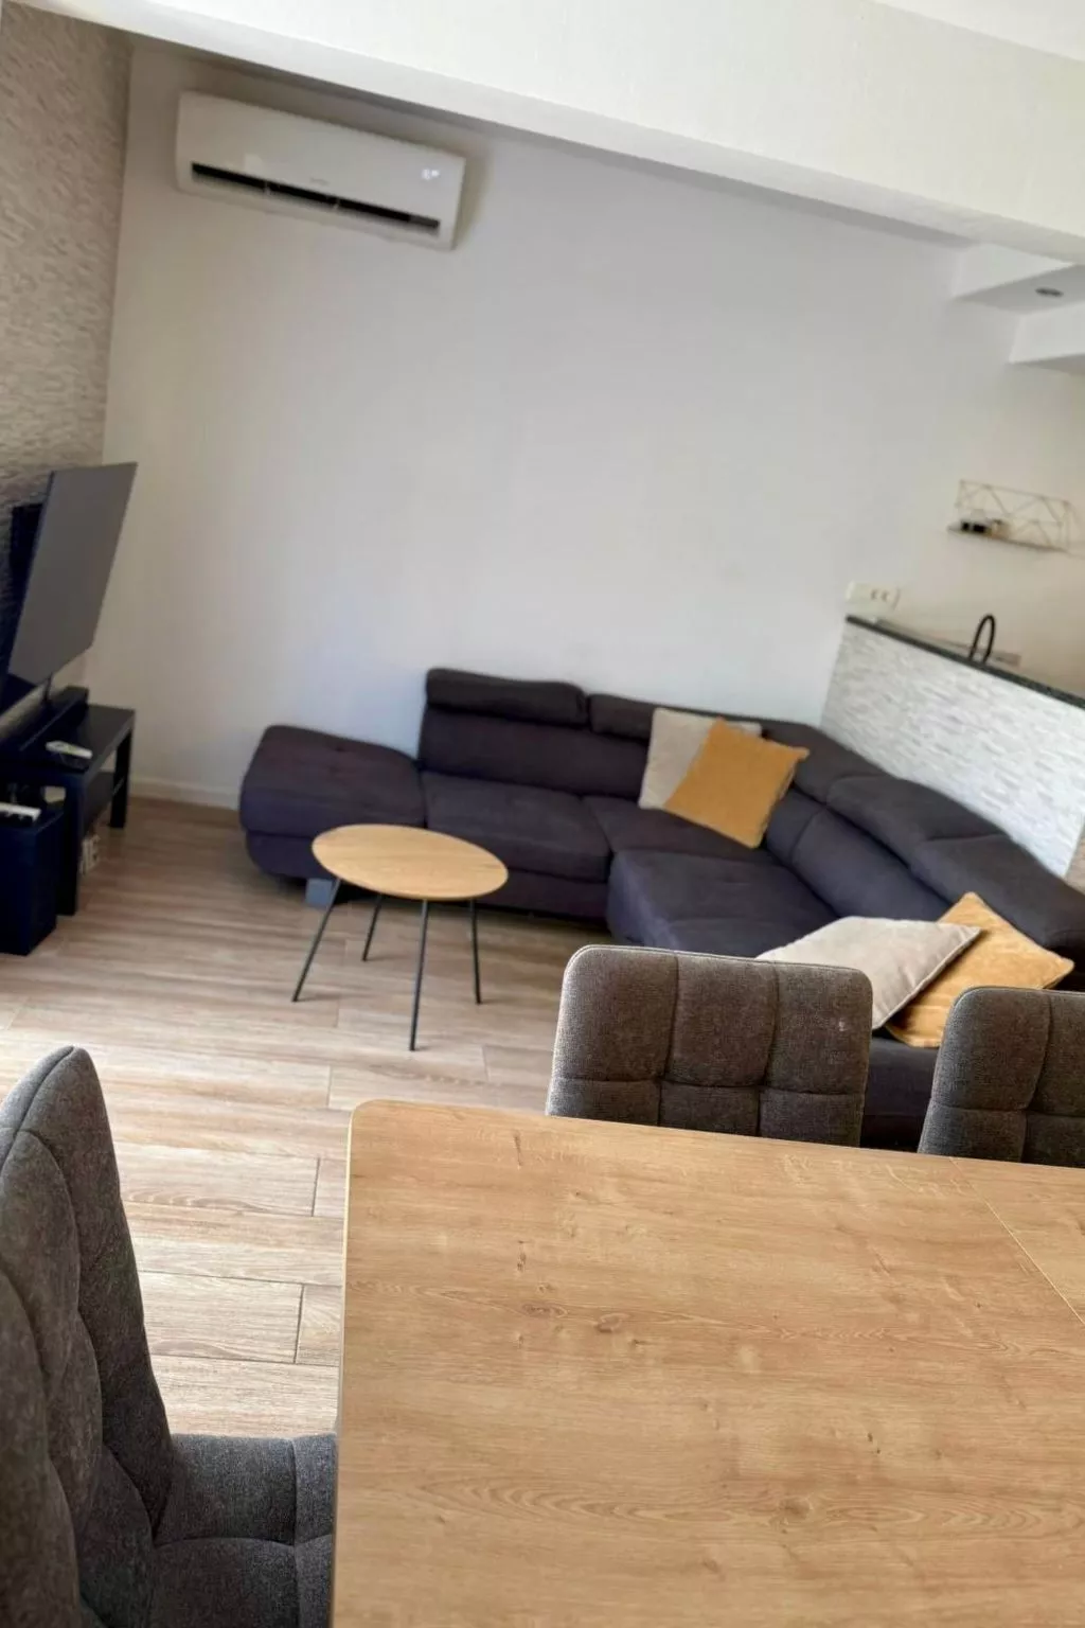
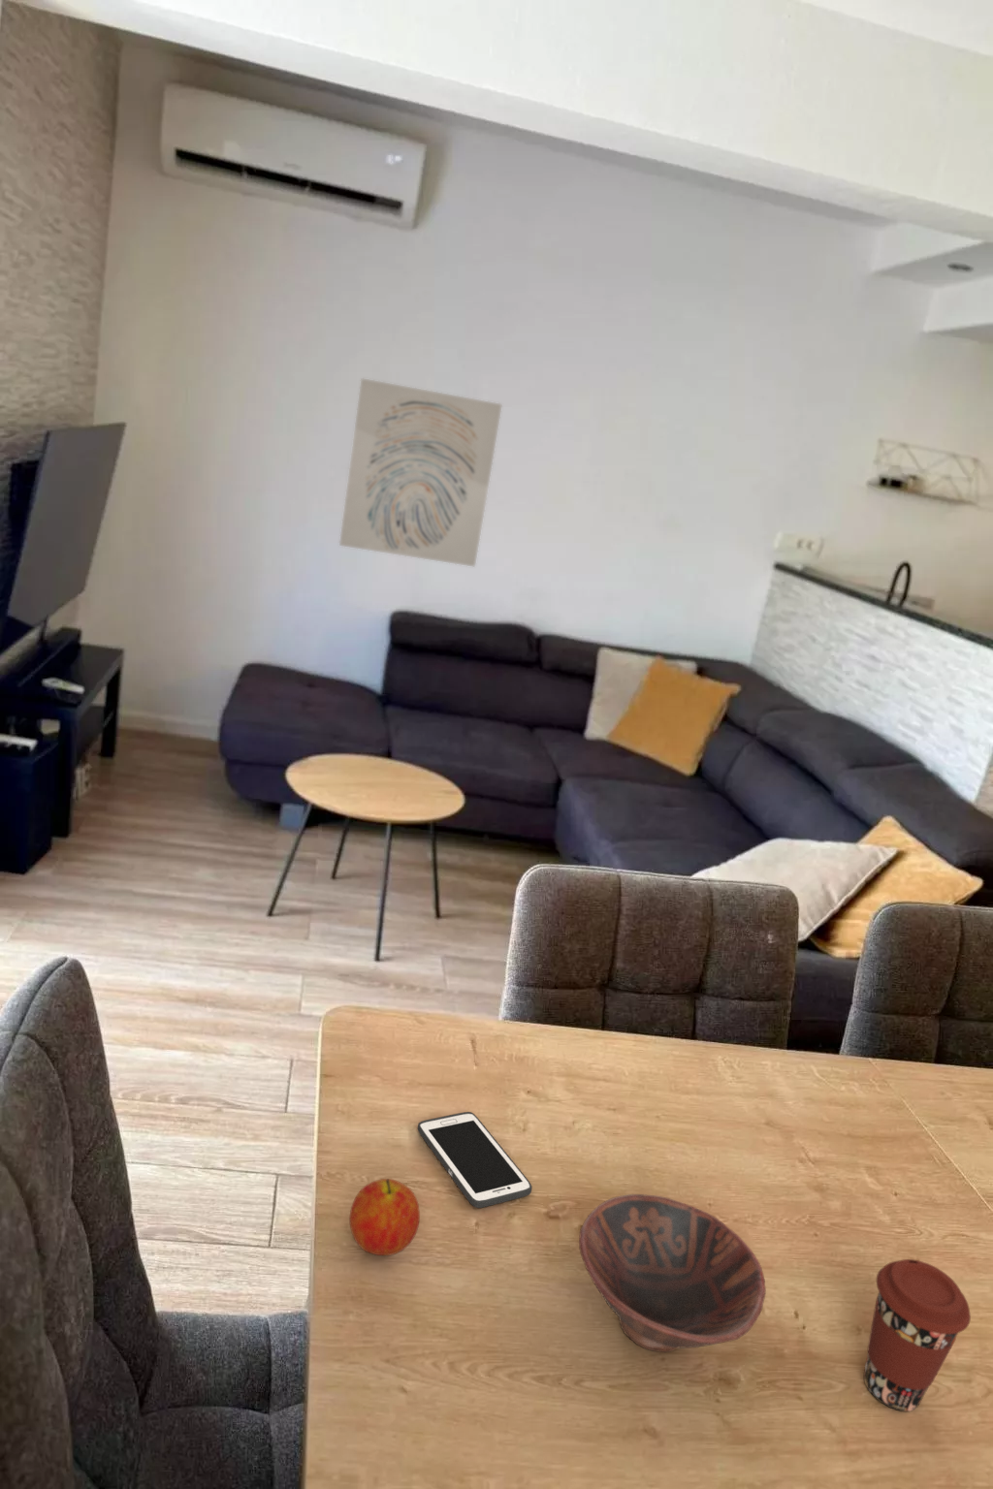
+ bowl (663, 1293)
+ fruit (385, 1213)
+ coffee cup (909, 1337)
+ wall art (419, 475)
+ cell phone (472, 1158)
